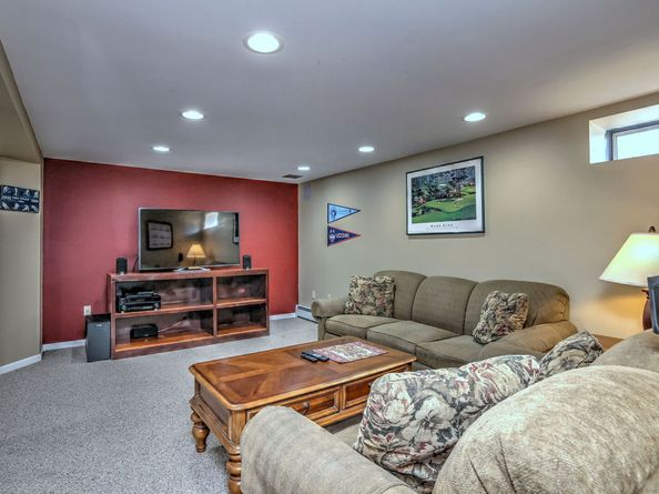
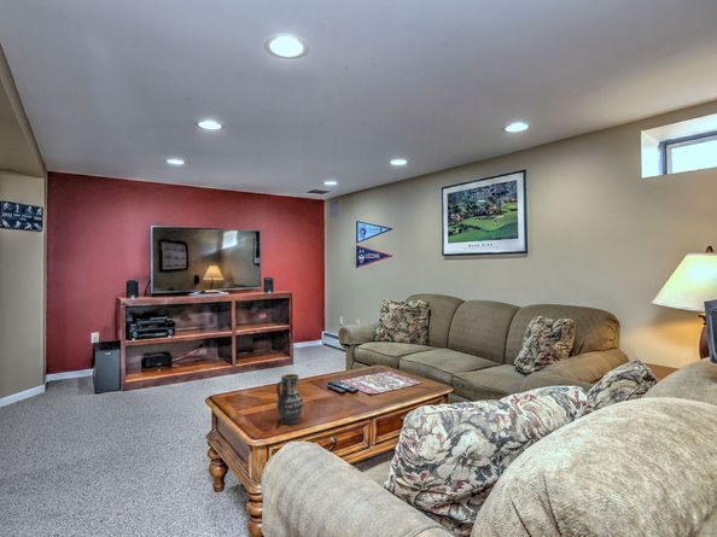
+ vase (290, 398)
